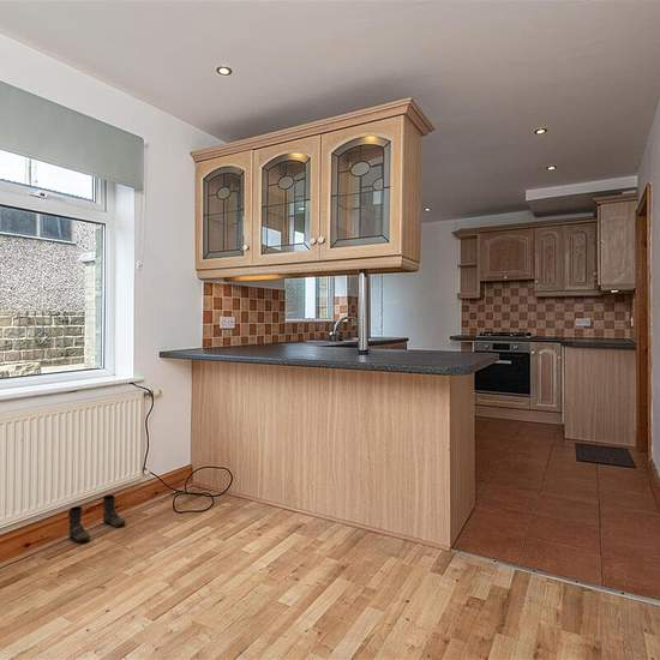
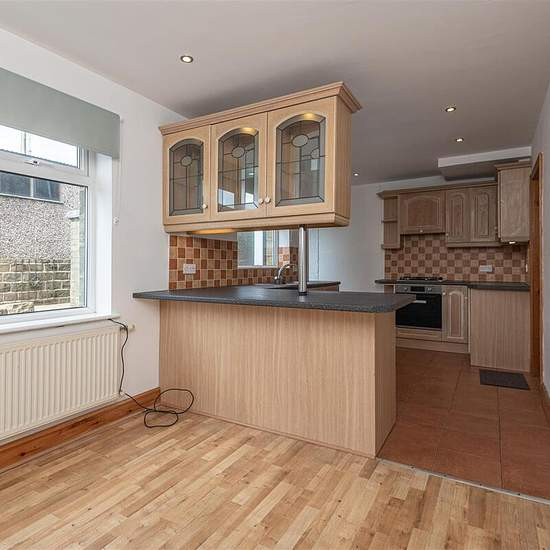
- boots (103, 517)
